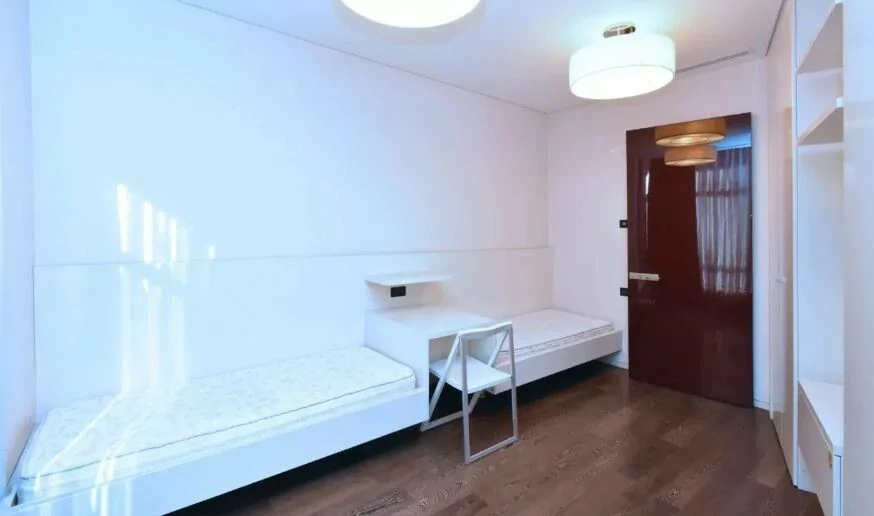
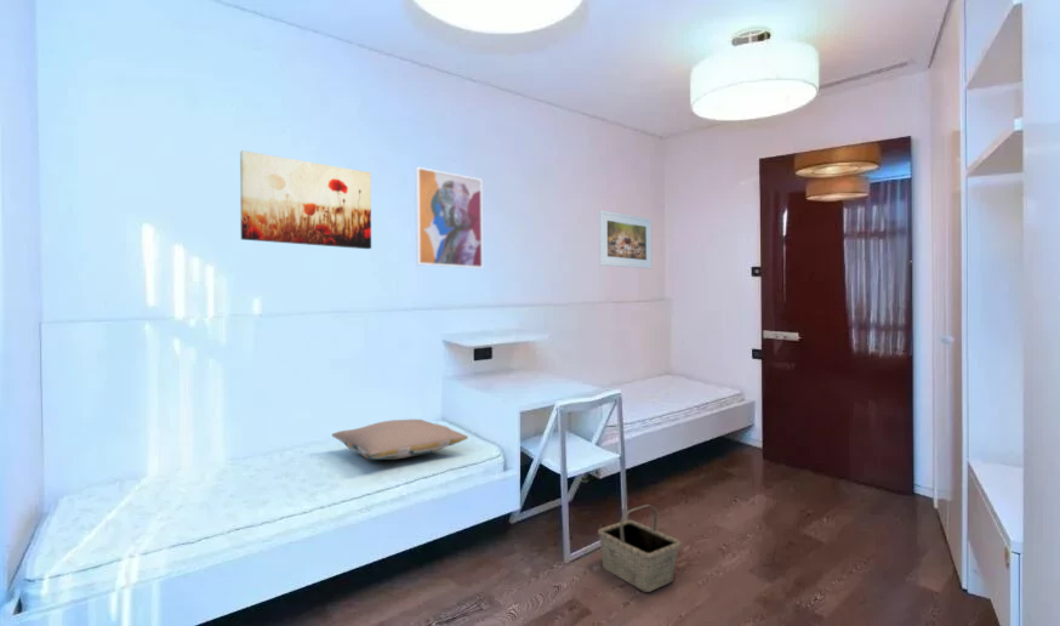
+ wall art (450, 220)
+ pillow (399, 438)
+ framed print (626, 240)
+ wall art (309, 203)
+ basket (638, 540)
